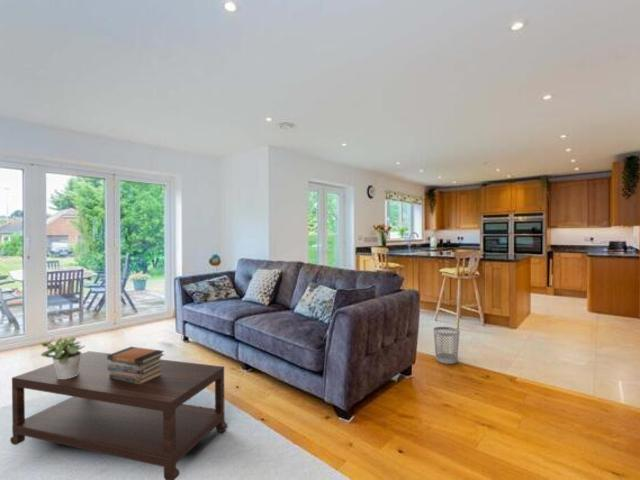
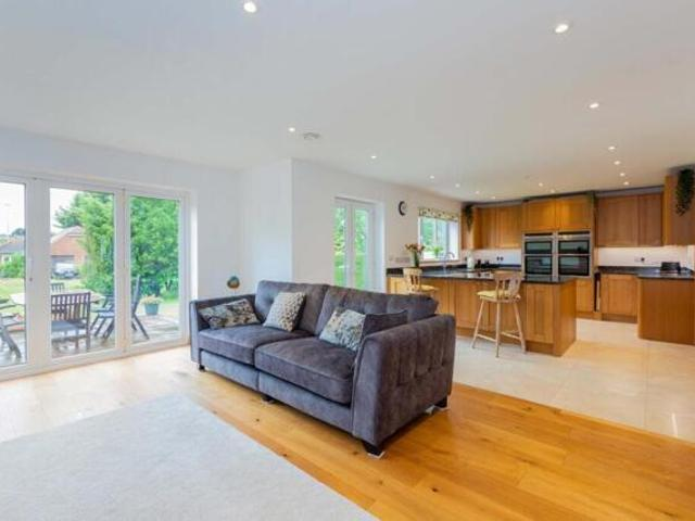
- book stack (135, 364)
- potted plant (61, 357)
- coffee table (122, 404)
- wastebasket (445, 345)
